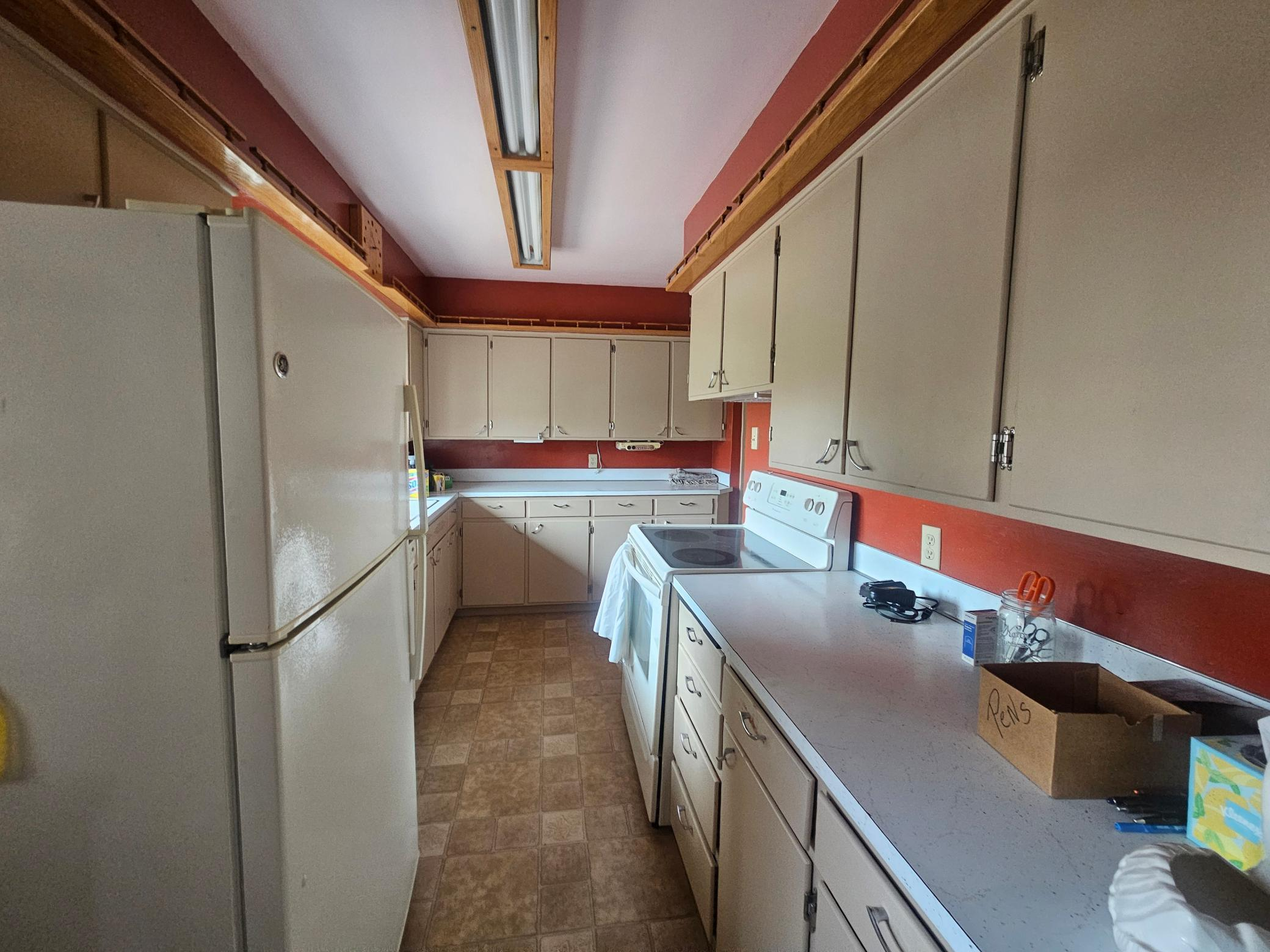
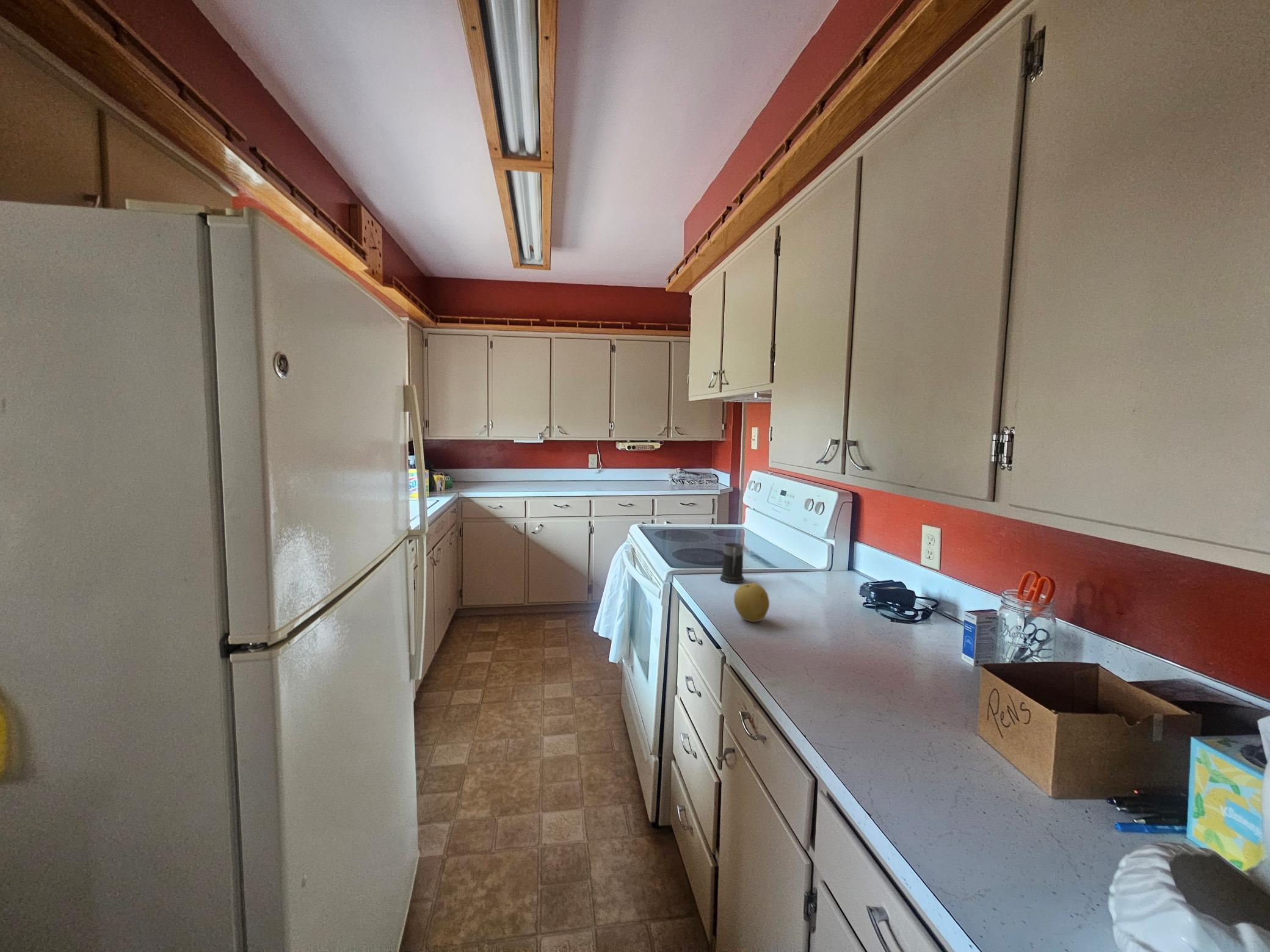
+ fruit (751, 602)
+ mug (733, 563)
